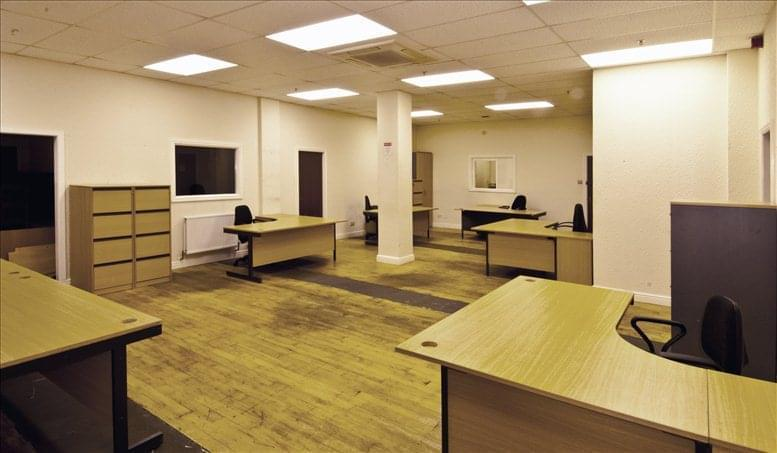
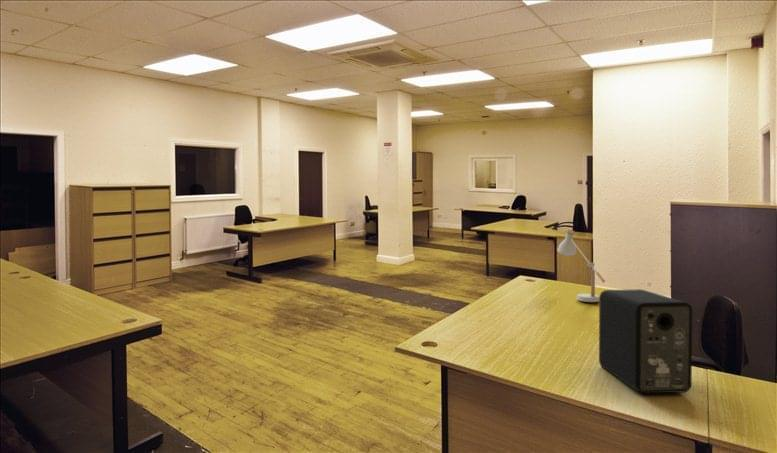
+ desk lamp (587, 264)
+ speaker (643, 338)
